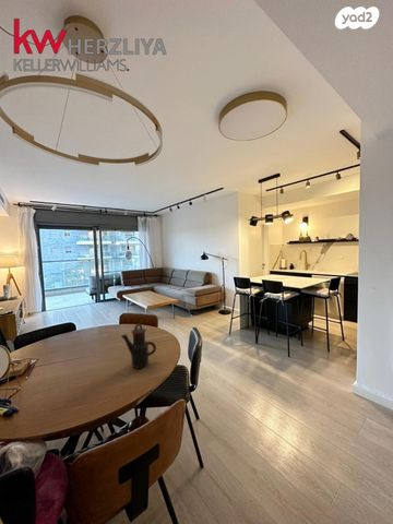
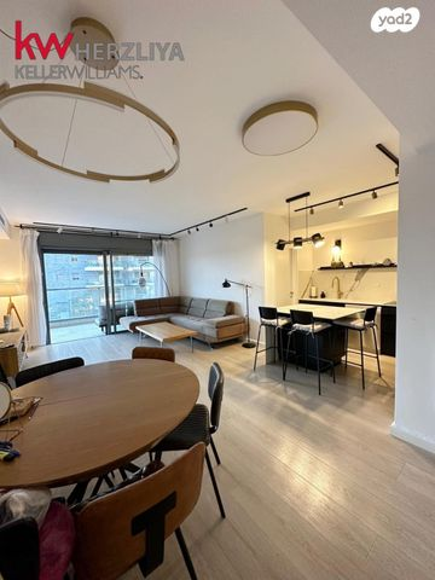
- teapot (139, 344)
